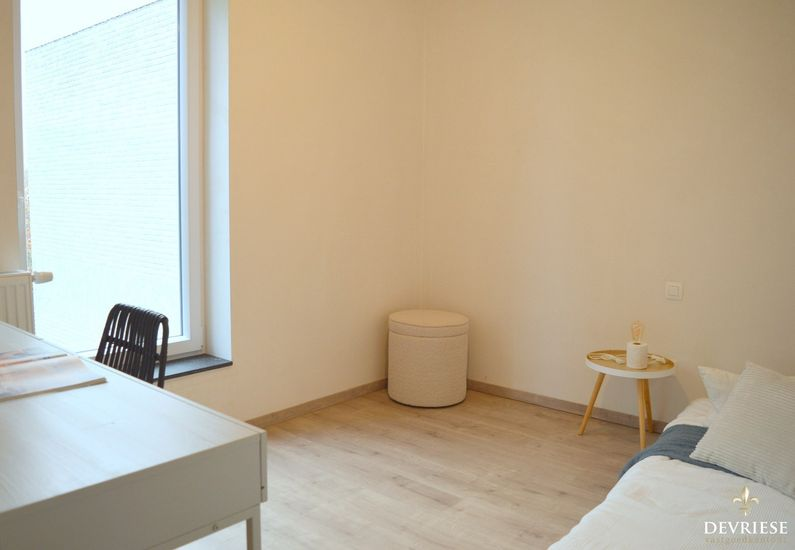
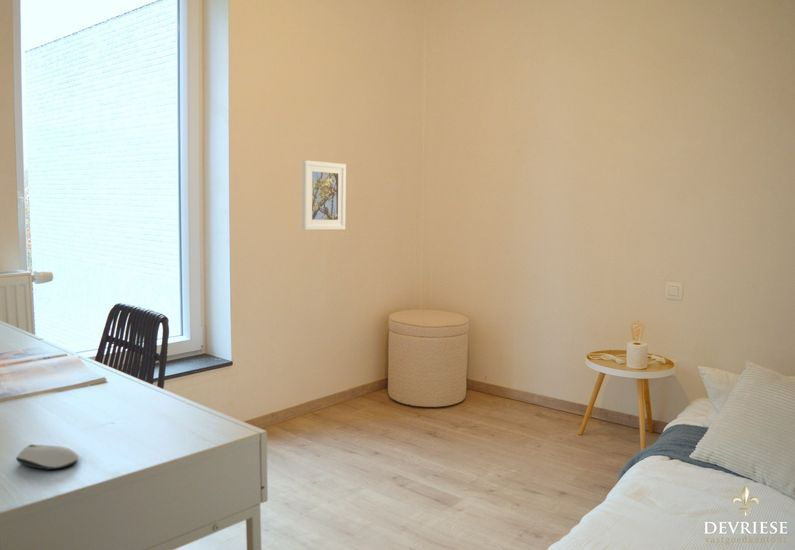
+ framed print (324, 196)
+ computer mouse (48, 454)
